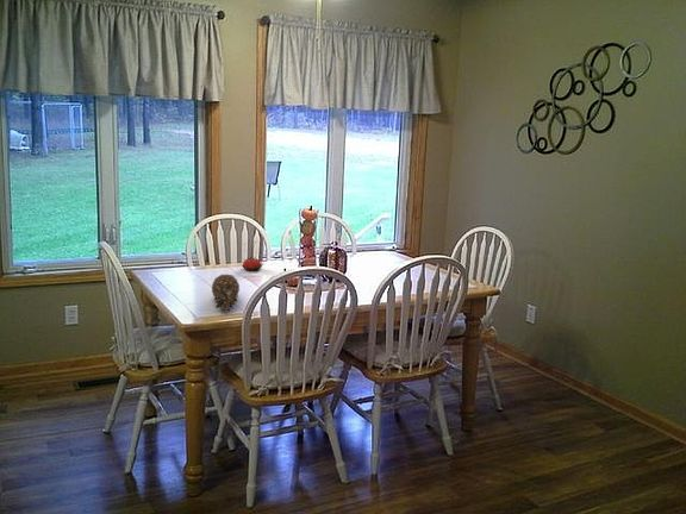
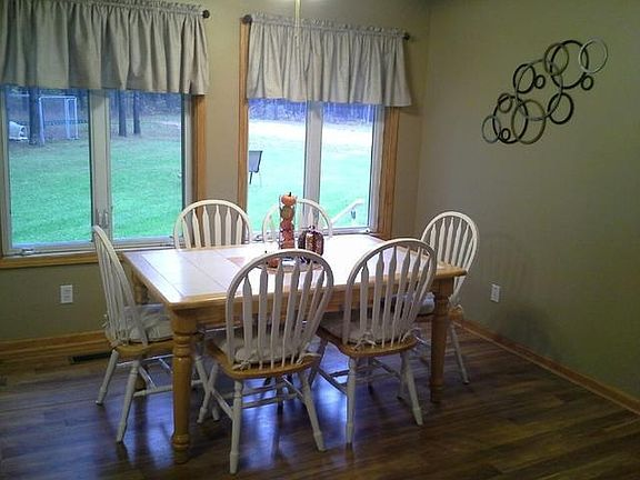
- fruit (225, 292)
- flower (251, 255)
